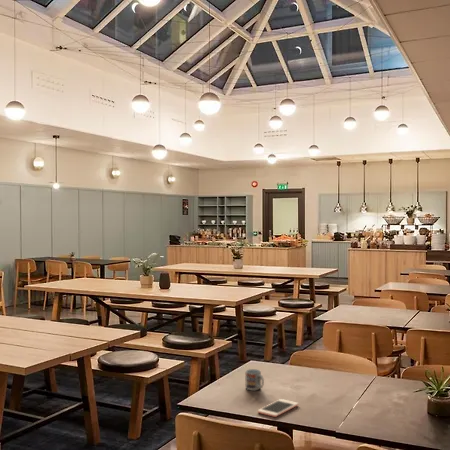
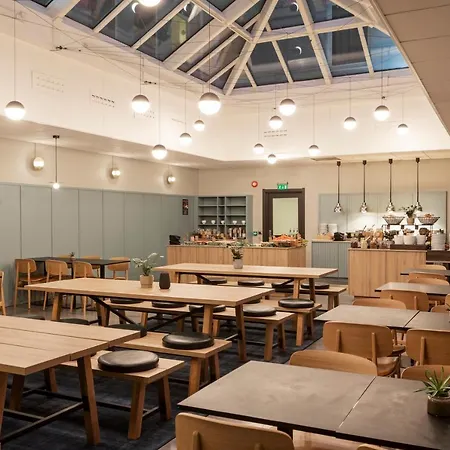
- cup (255, 380)
- cell phone (278, 407)
